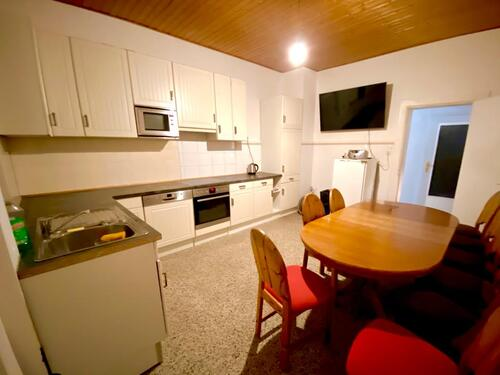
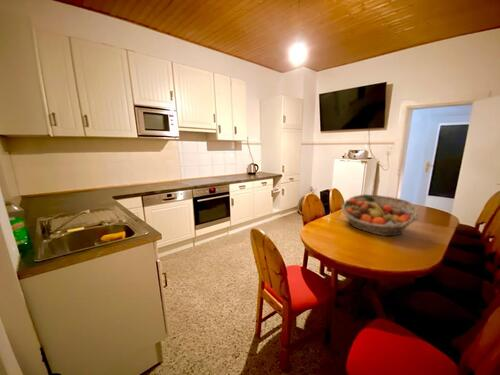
+ fruit basket (376, 213)
